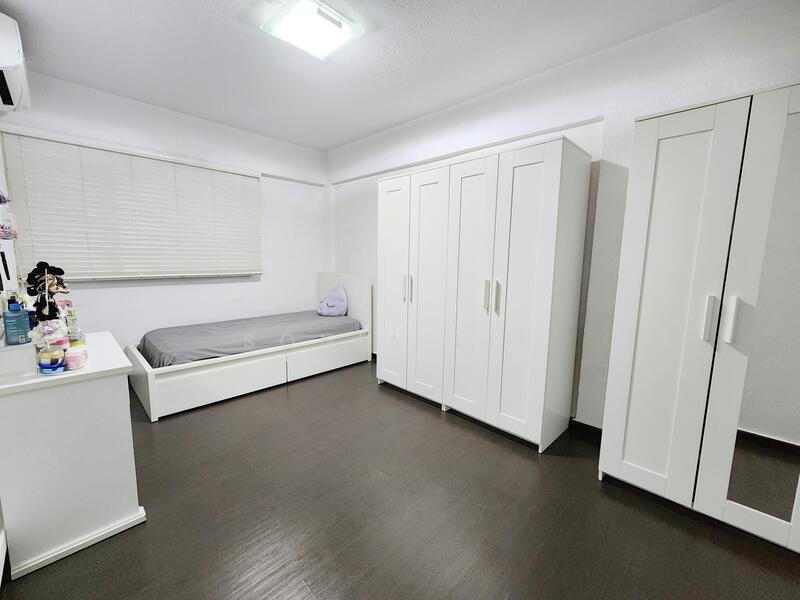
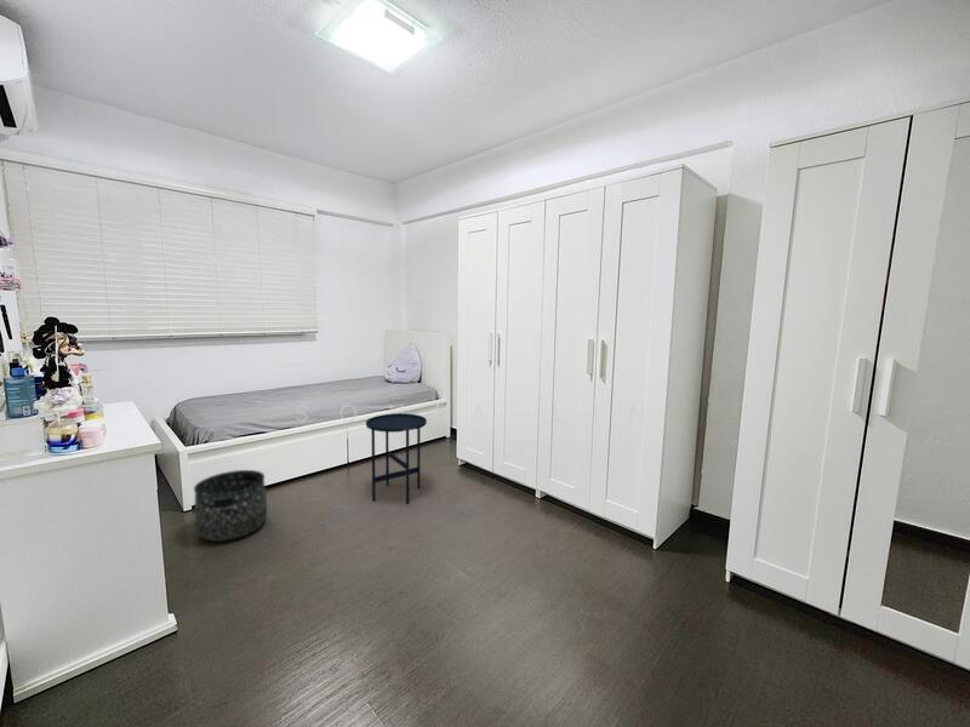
+ basket (232, 504)
+ side table (396, 457)
